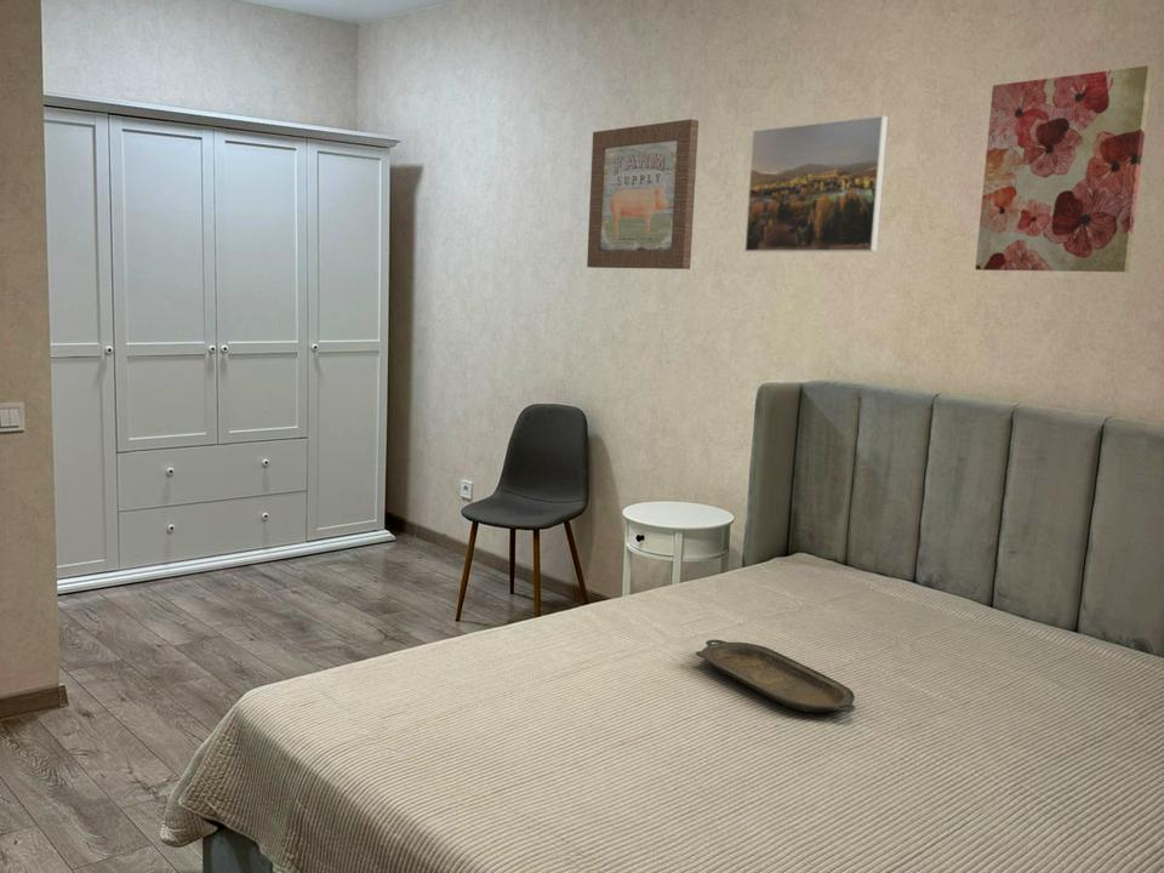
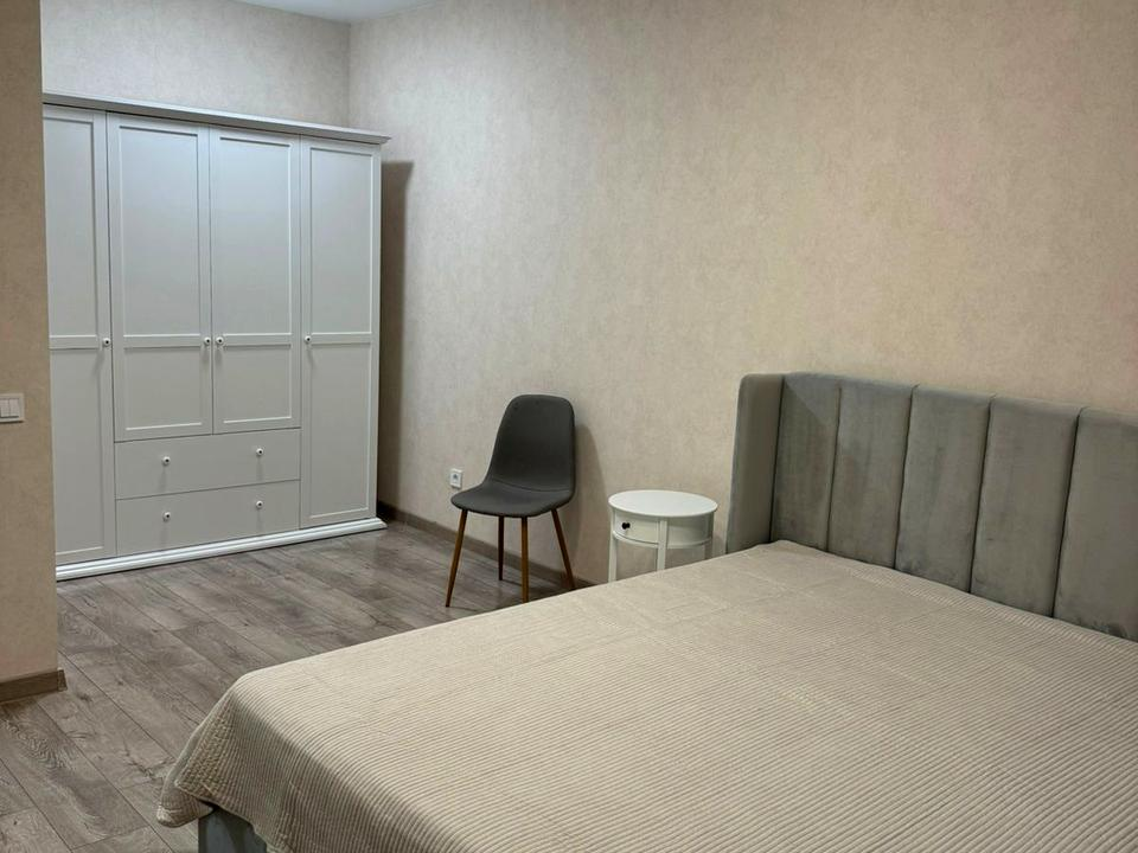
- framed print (811, 188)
- wall art (1057, 175)
- wall art (639, 198)
- serving tray (774, 677)
